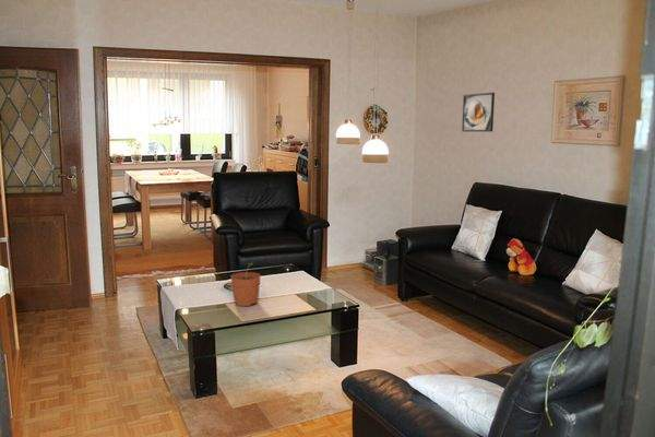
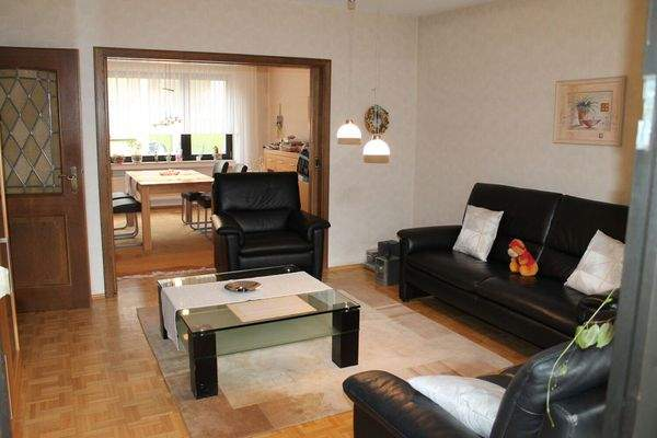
- plant pot (246, 282)
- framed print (477, 113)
